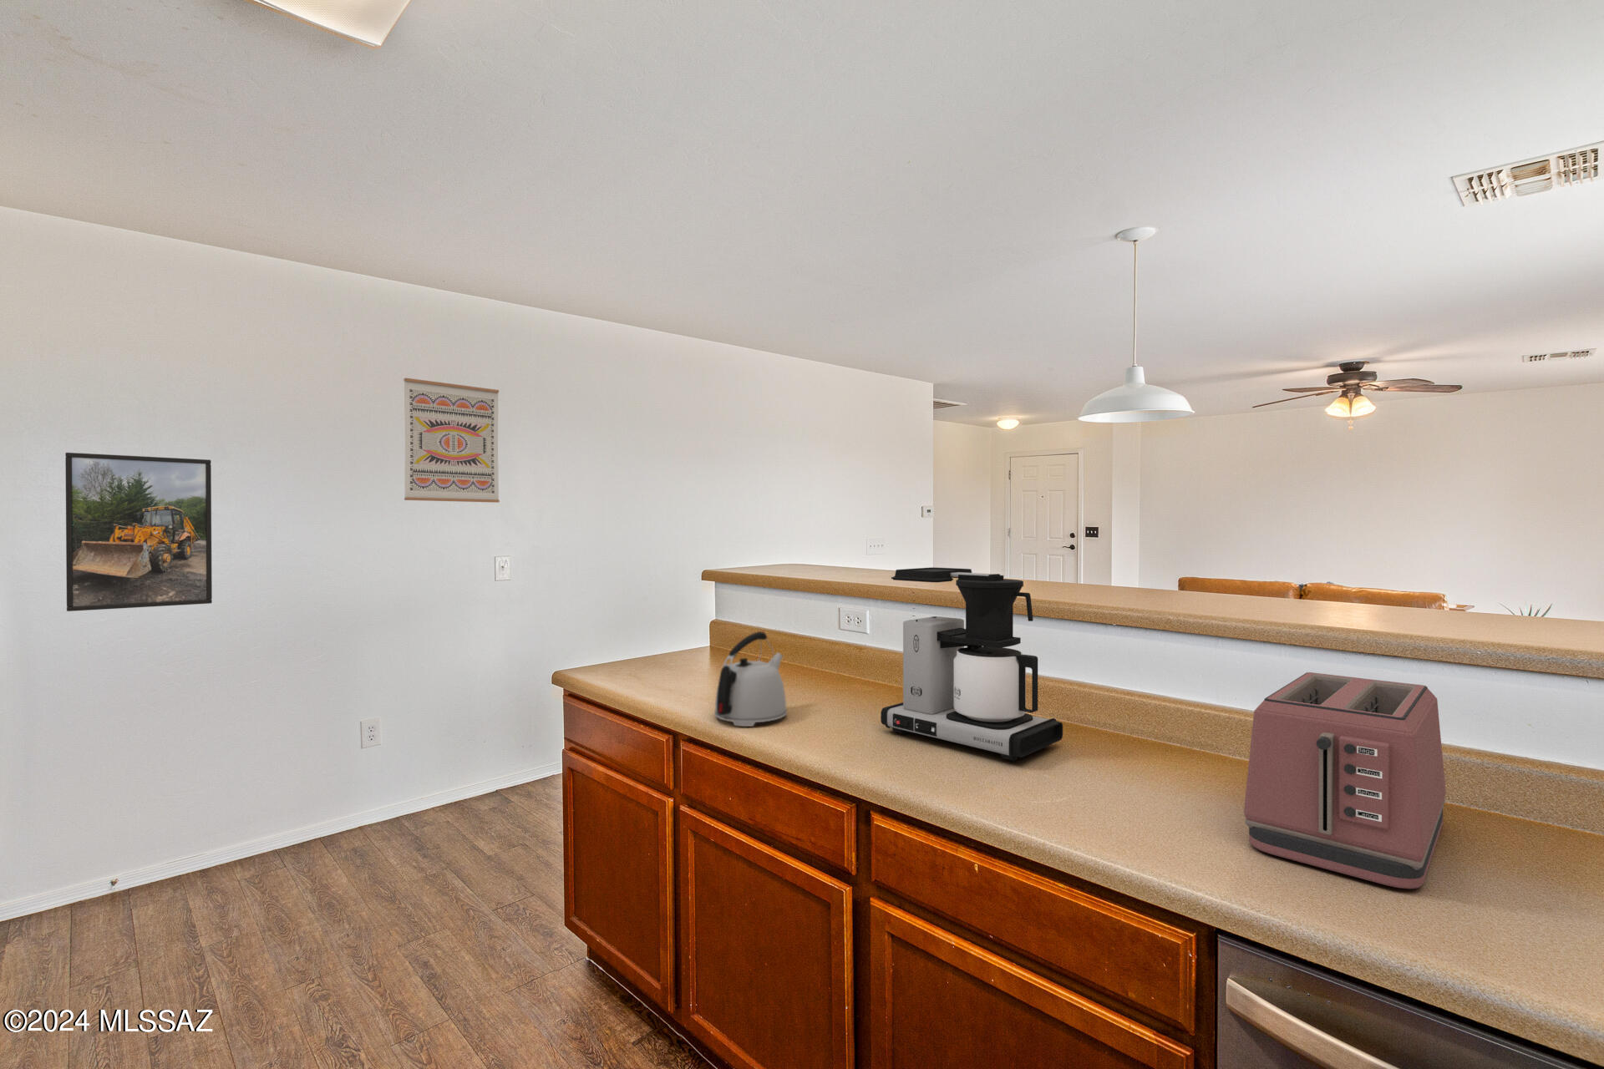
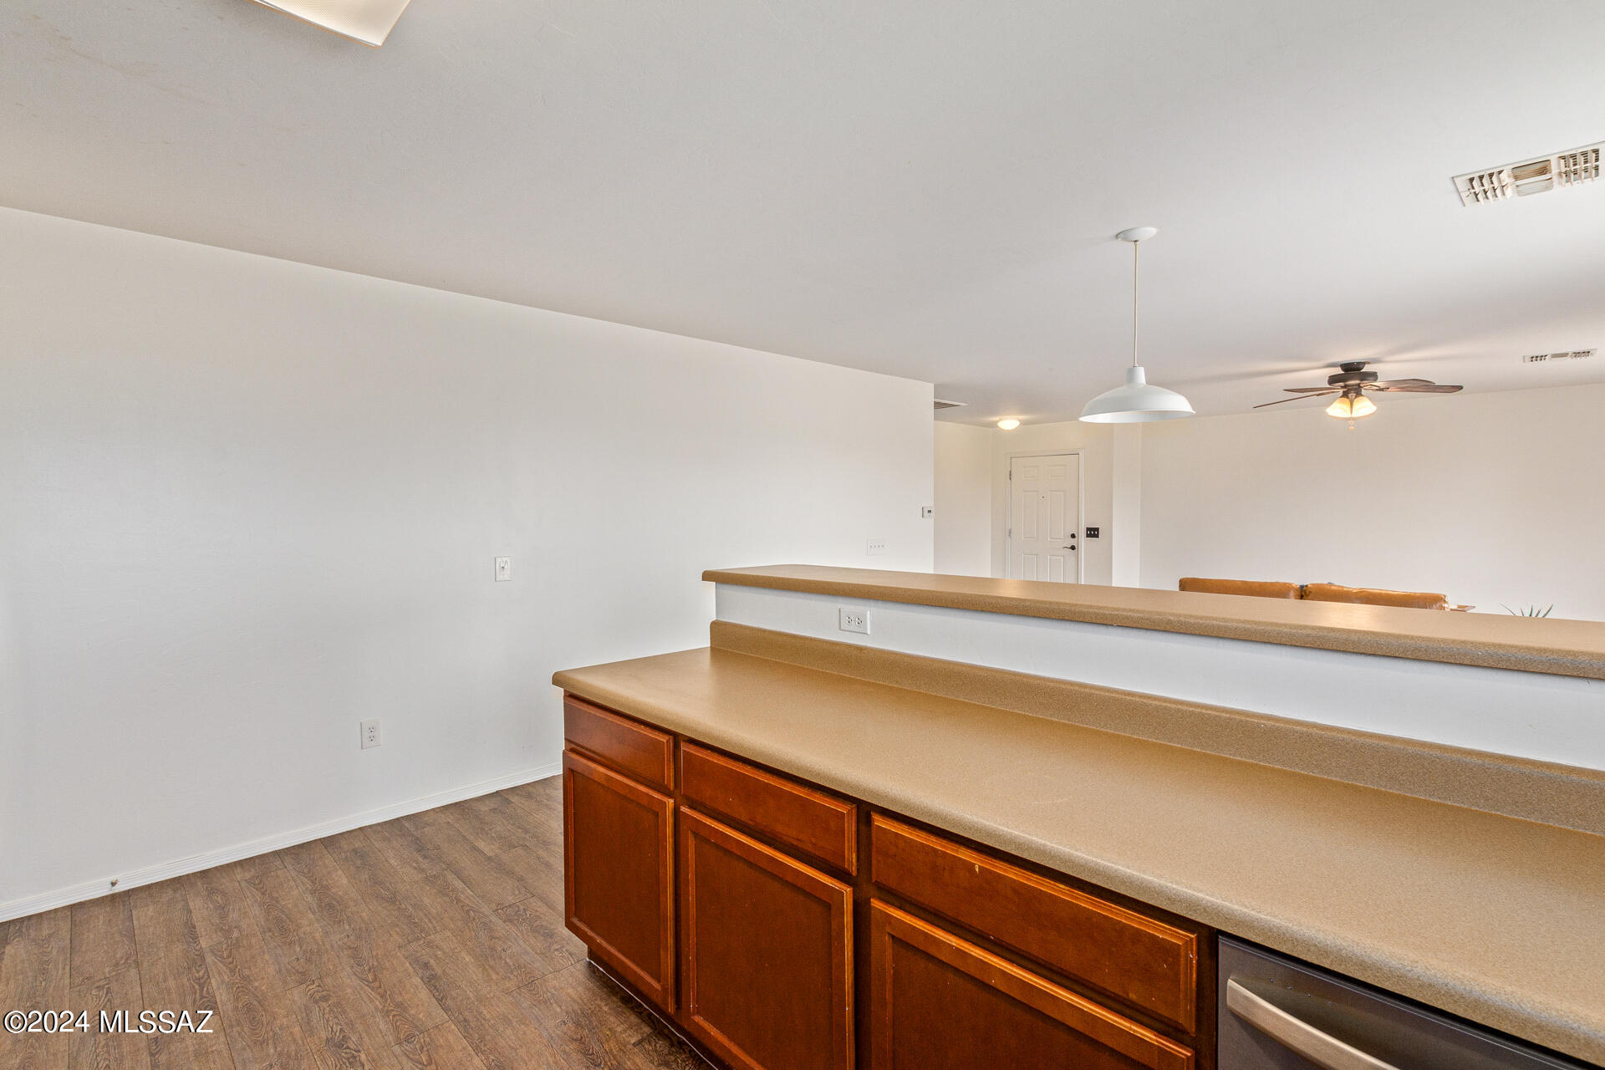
- coffee maker (968, 655)
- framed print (142, 531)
- wall art (452, 443)
- toaster (1346, 764)
- kettle (752, 674)
